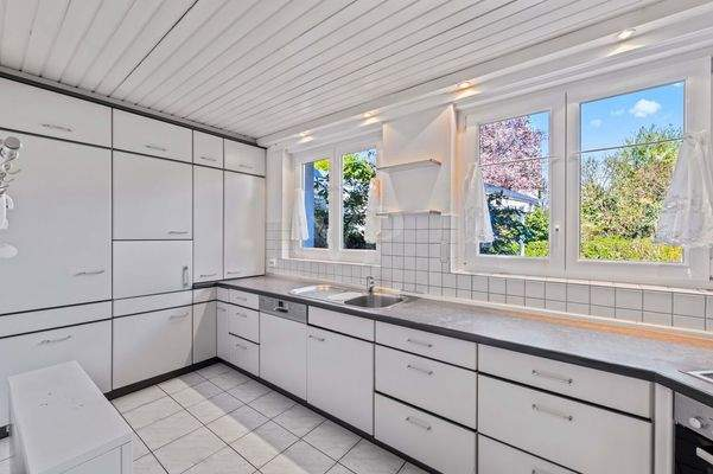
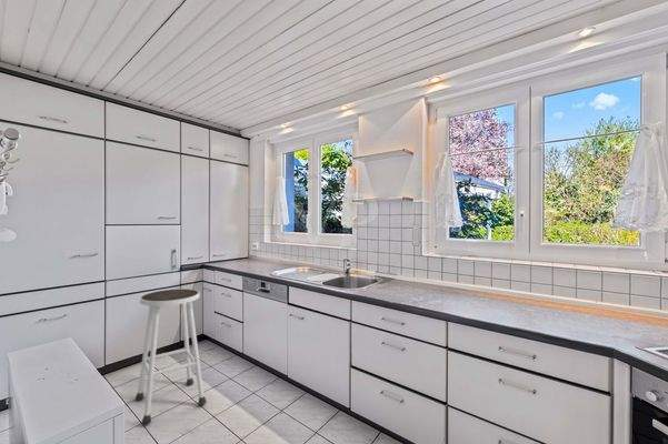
+ stool (172, 351)
